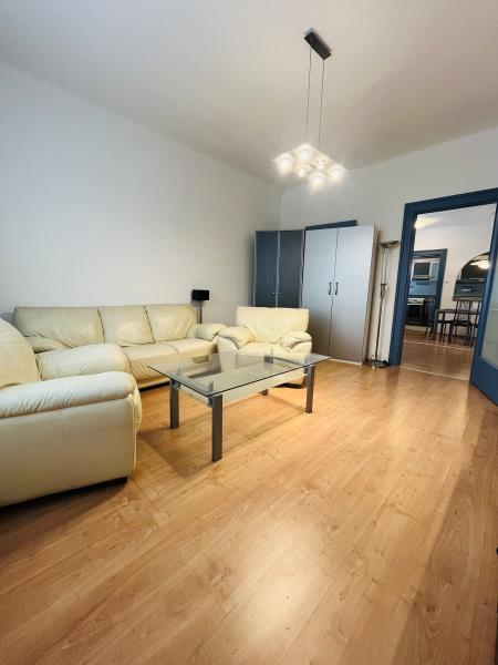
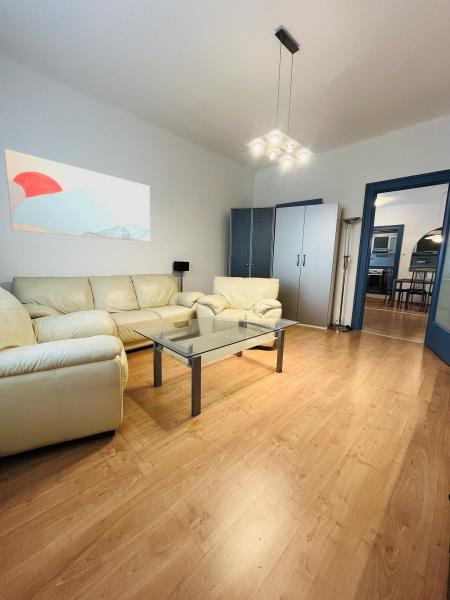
+ wall art (91, 204)
